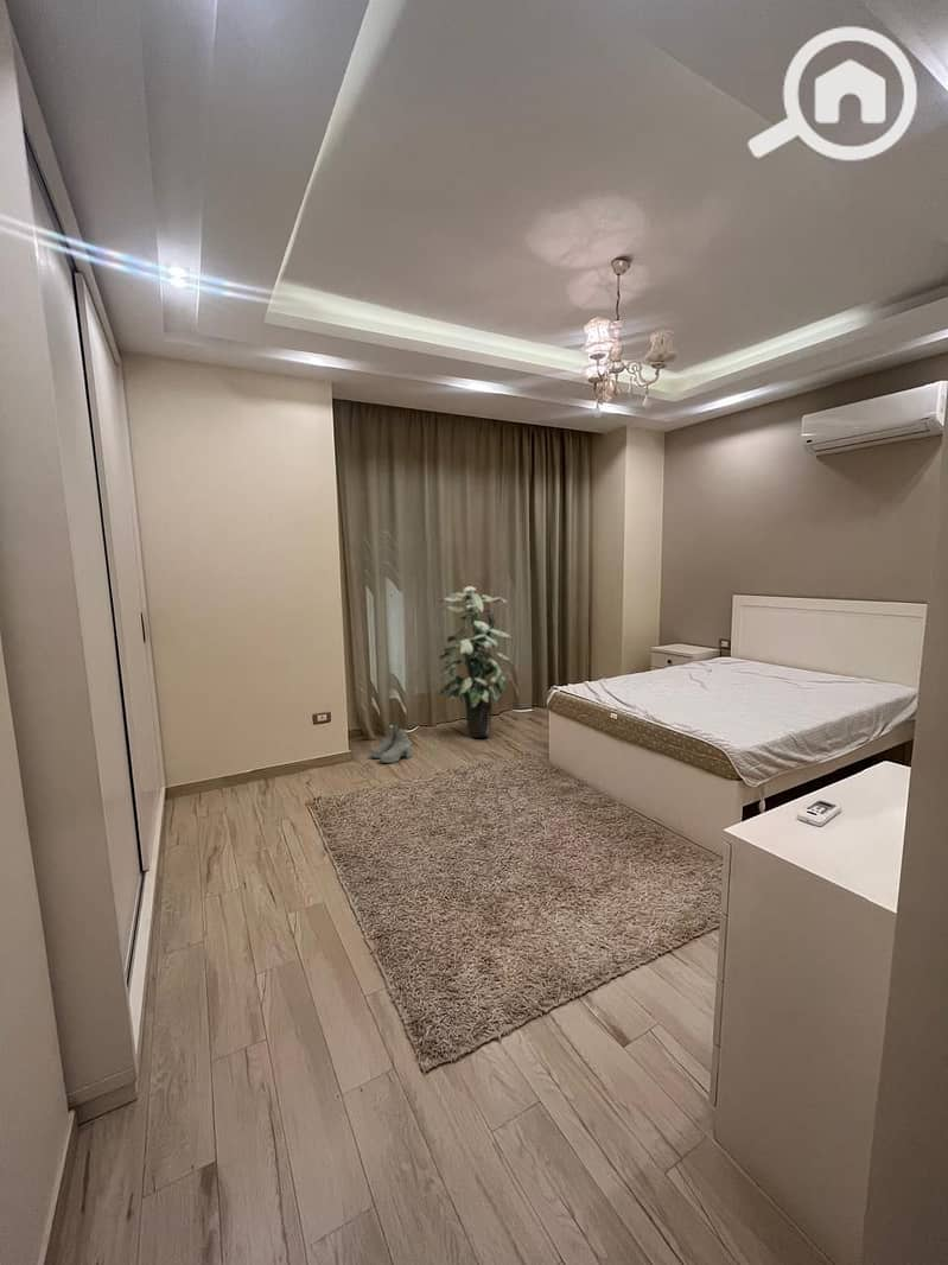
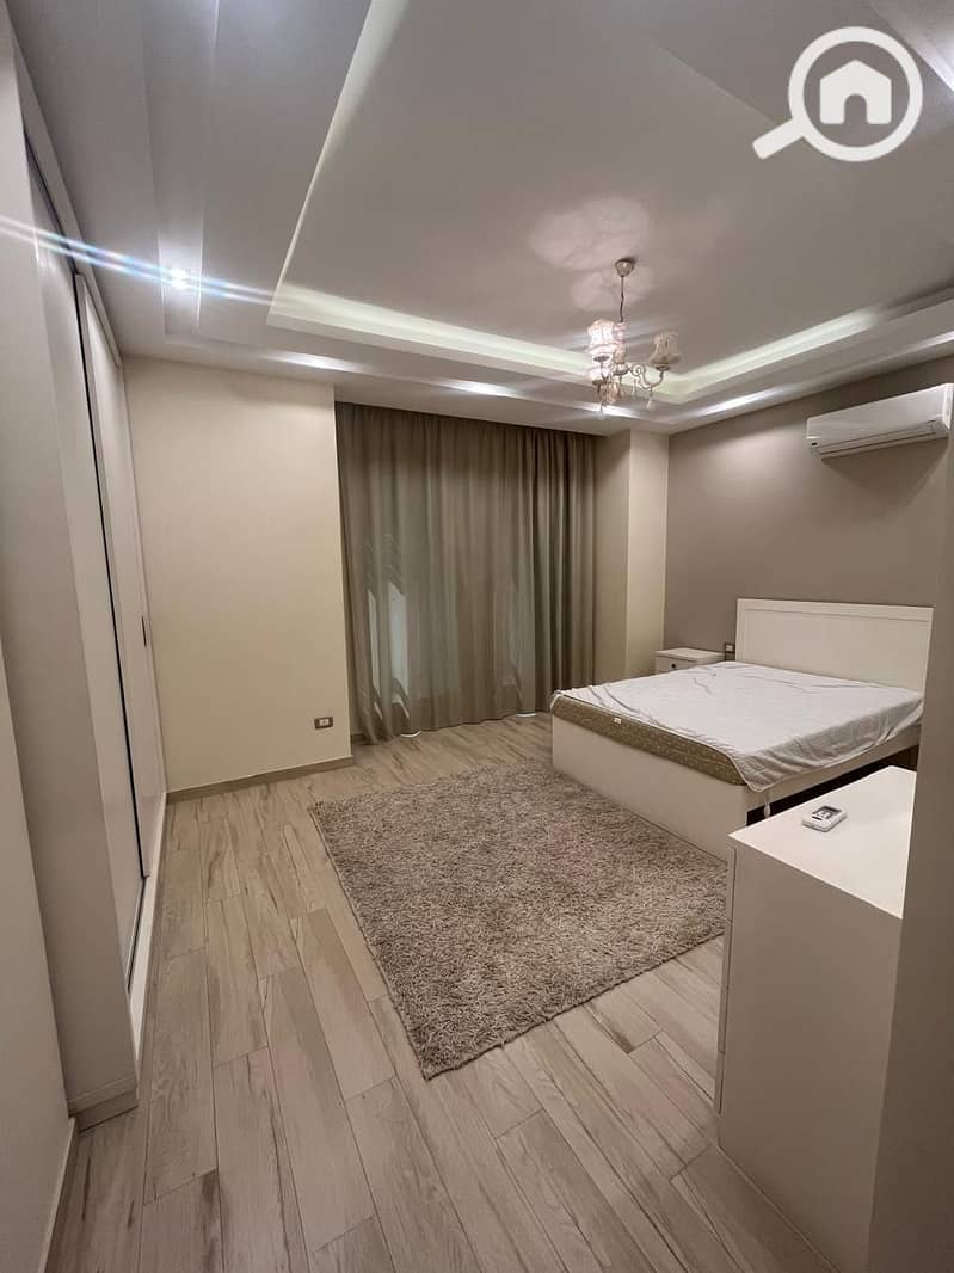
- indoor plant (472, 661)
- boots (390, 742)
